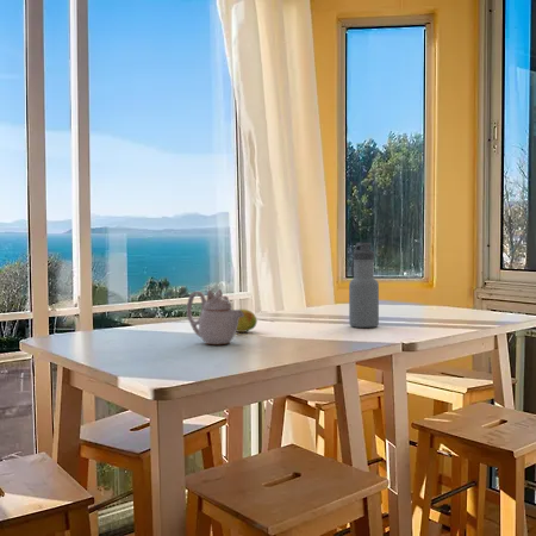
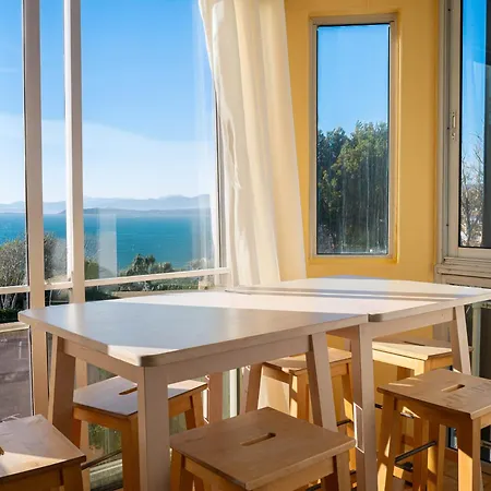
- water bottle (363, 283)
- teapot (214, 316)
- fruit (241, 320)
